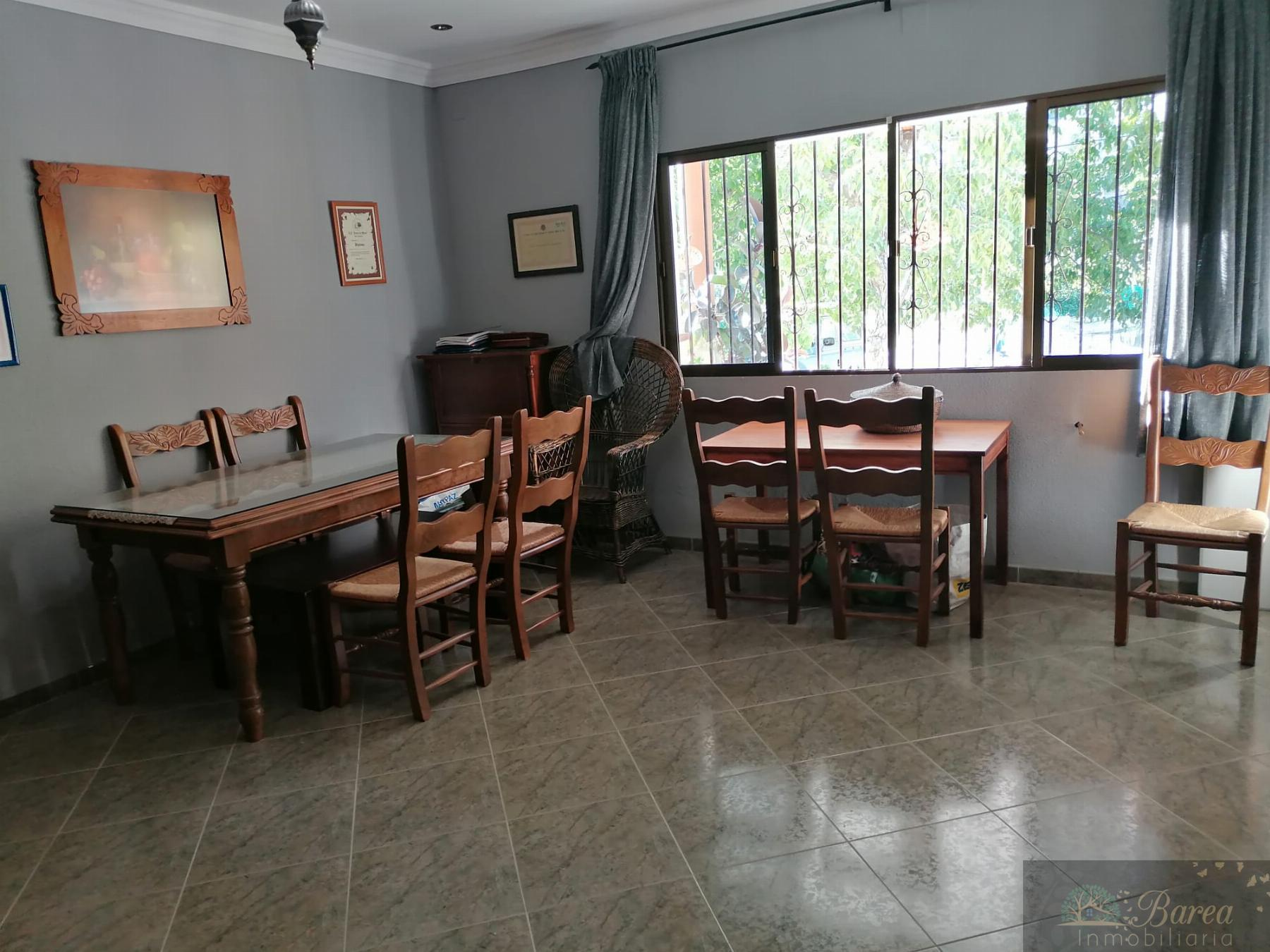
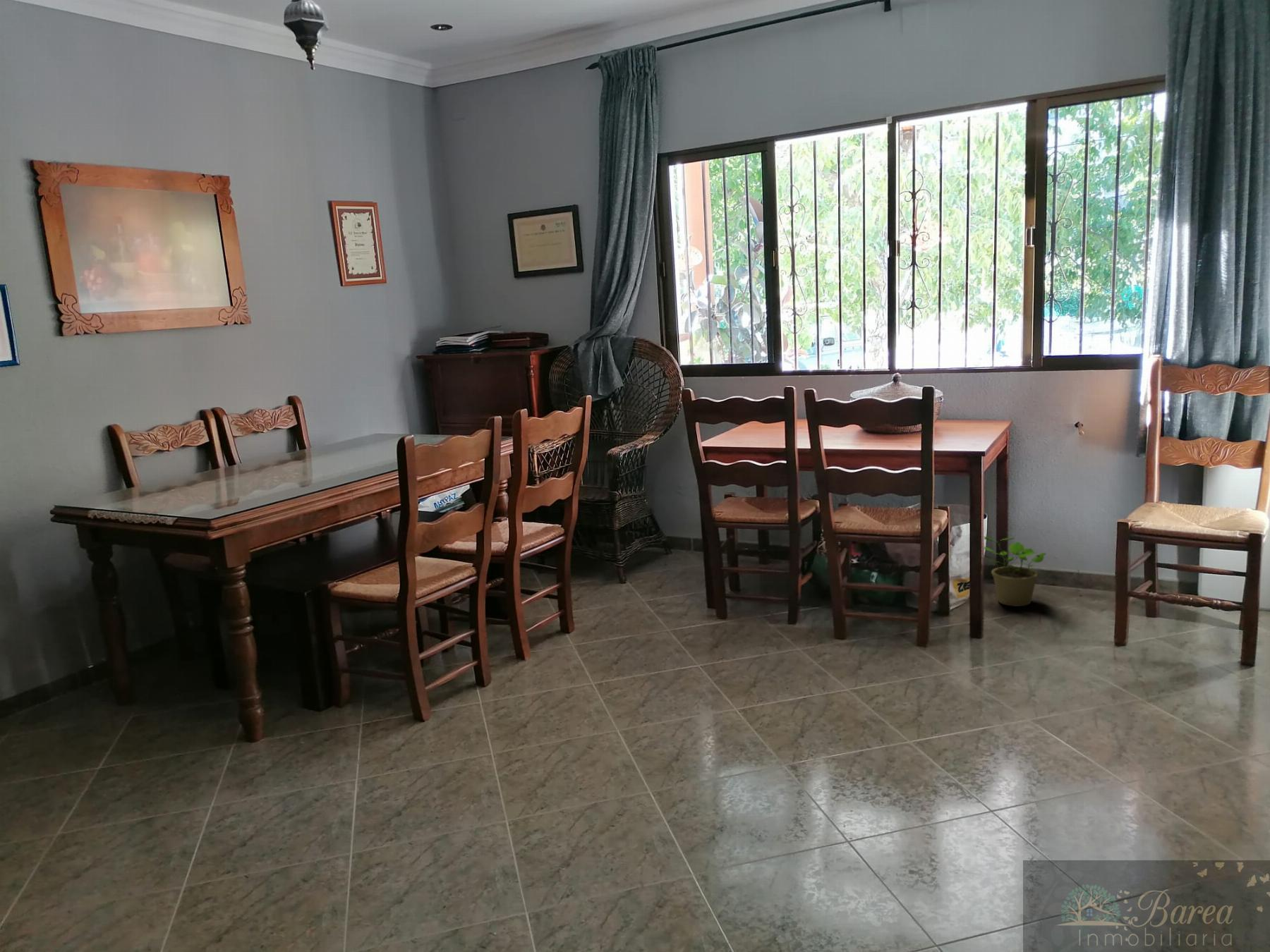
+ potted plant (1011, 566)
